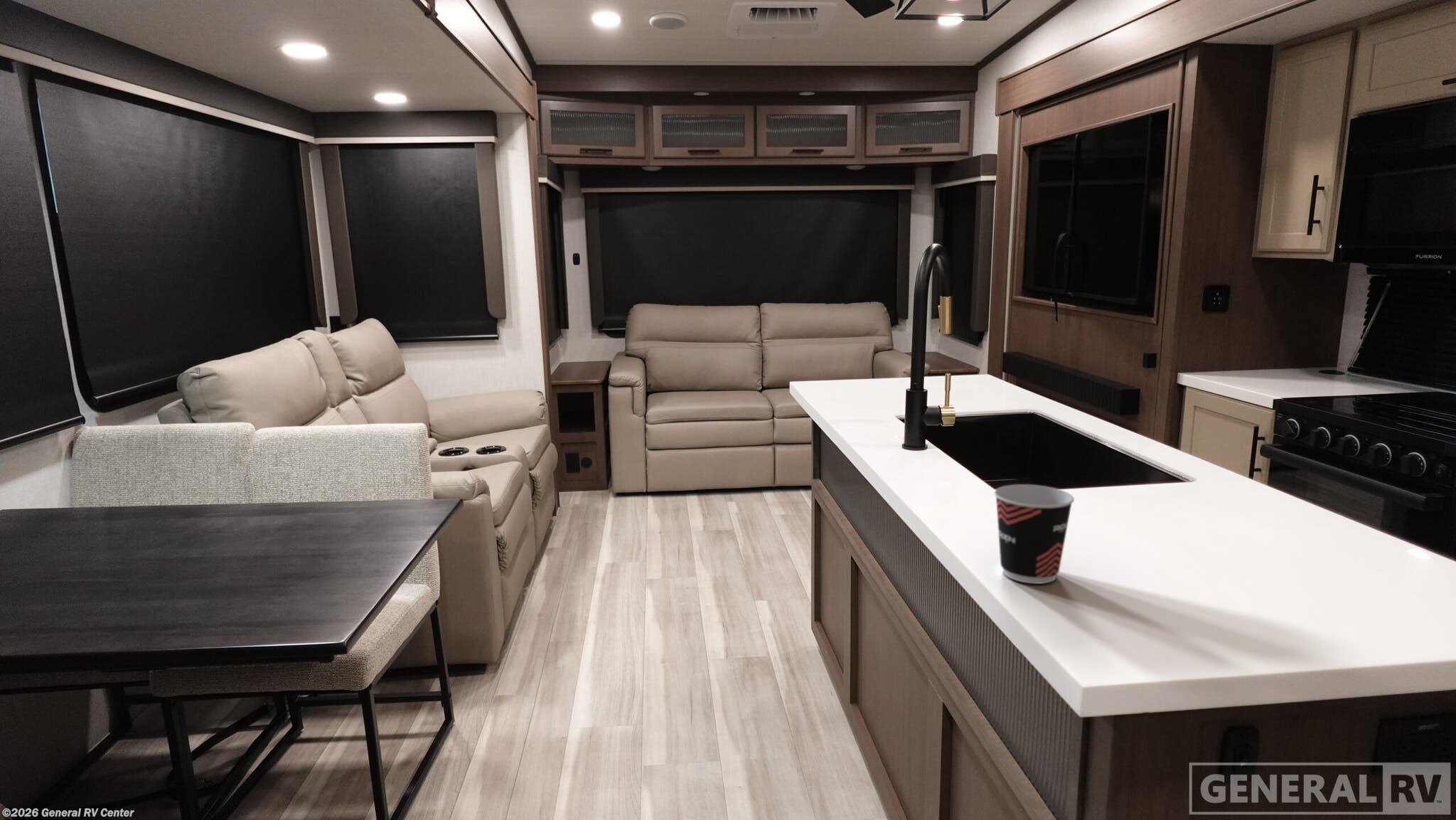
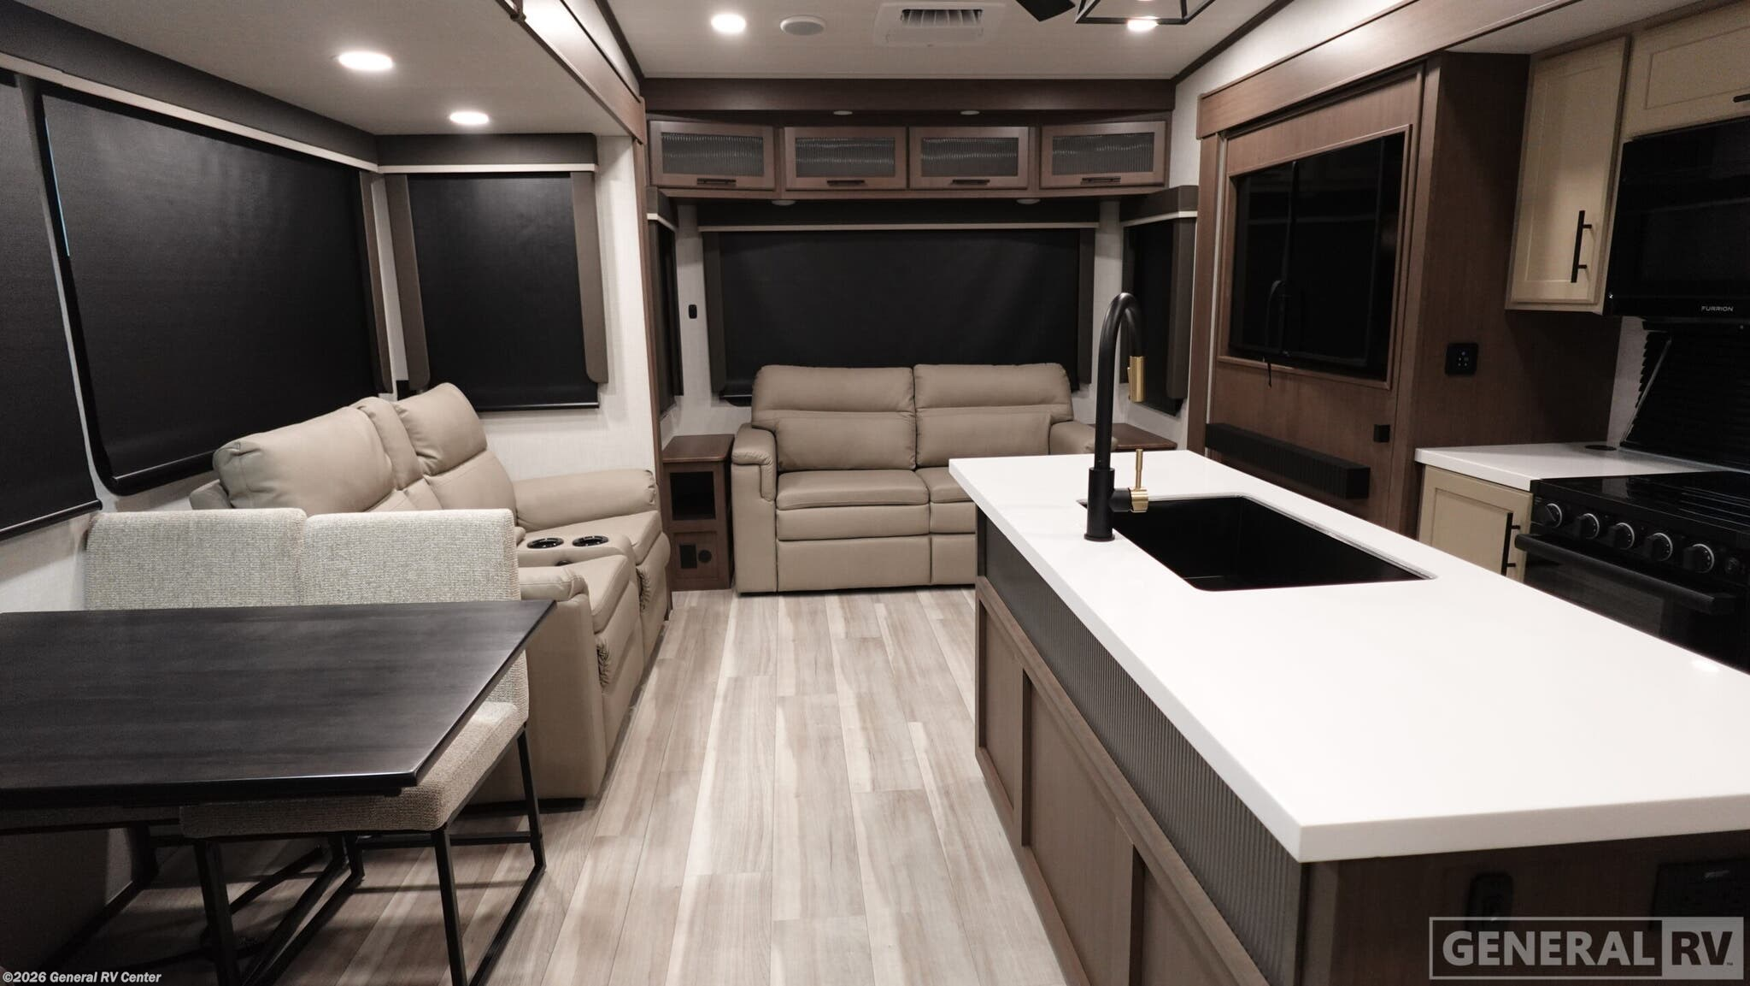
- cup (1031, 534)
